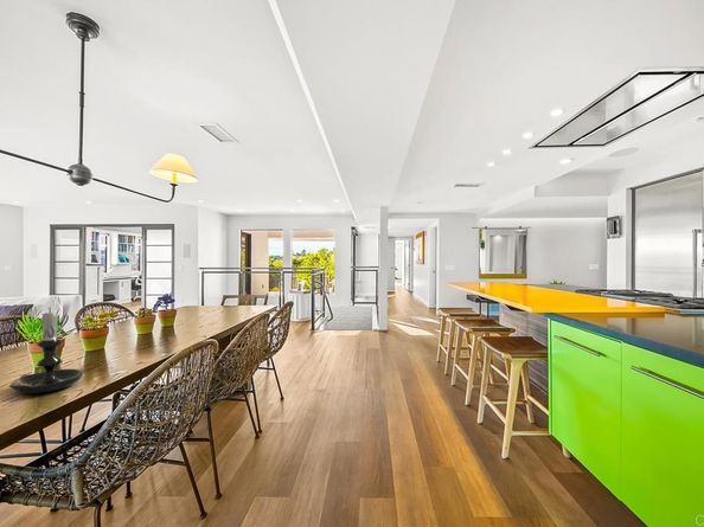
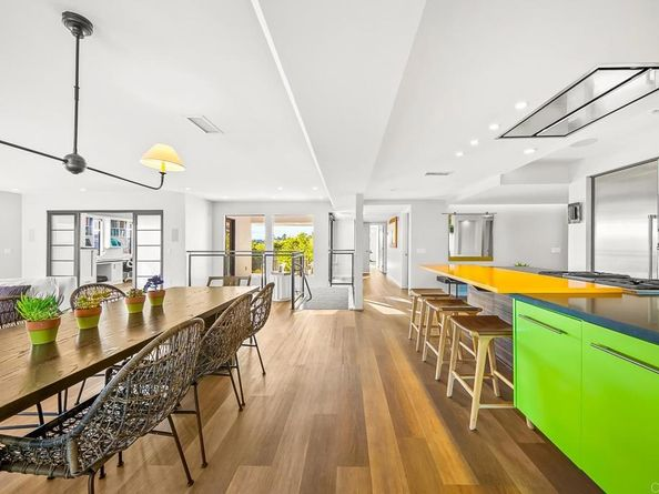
- candle holder (47, 347)
